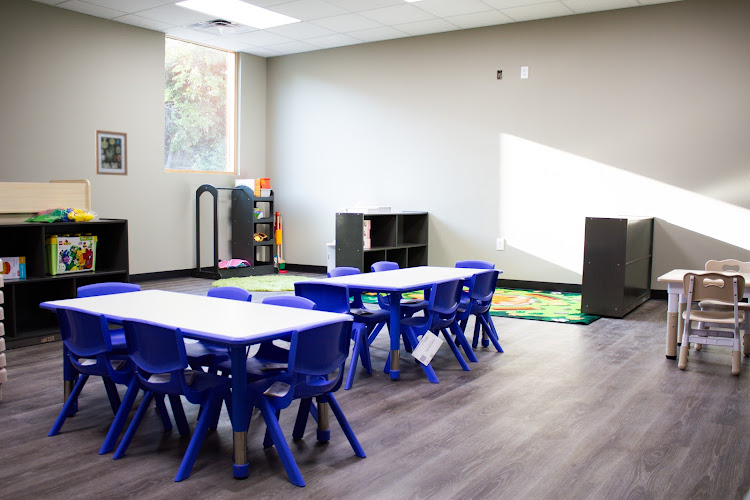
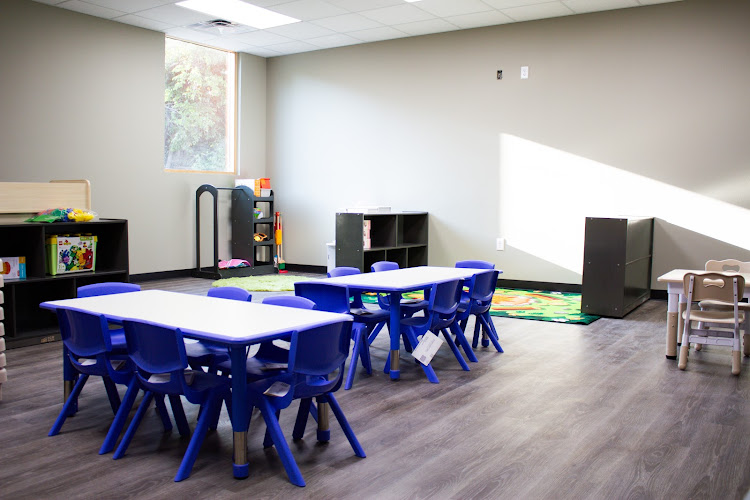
- wall art (111, 153)
